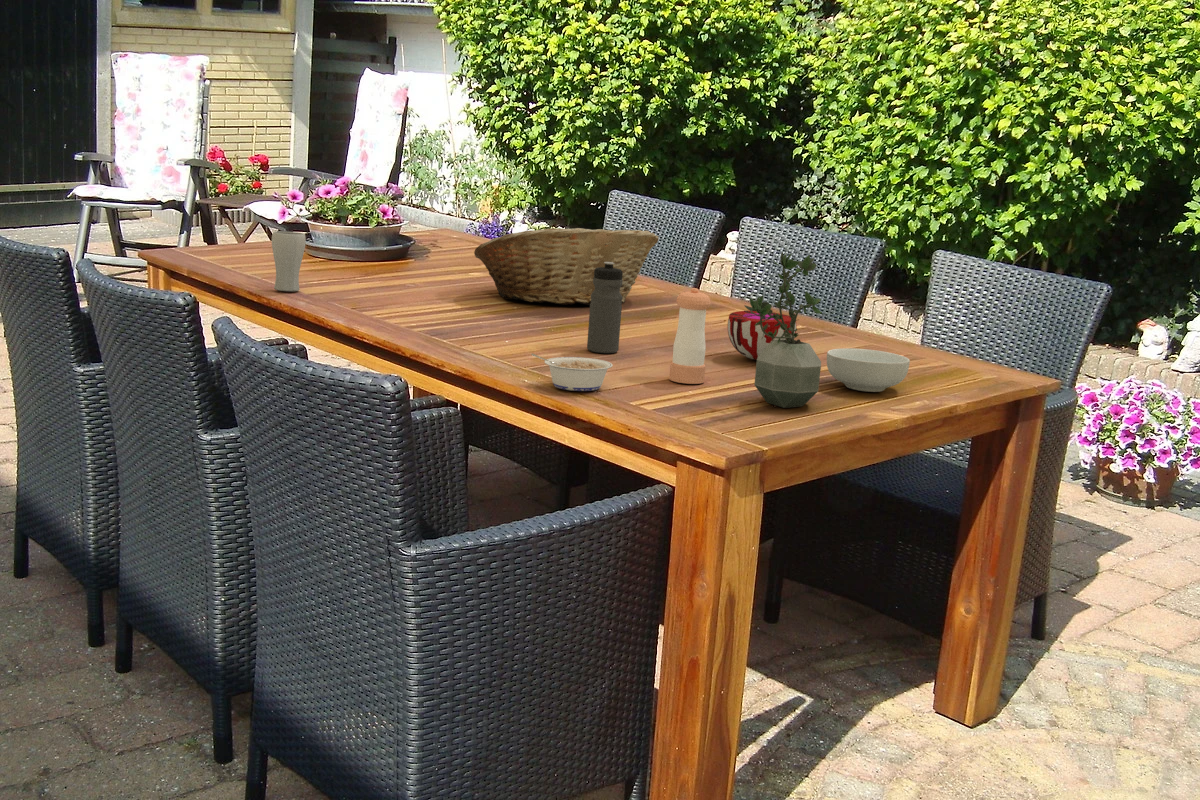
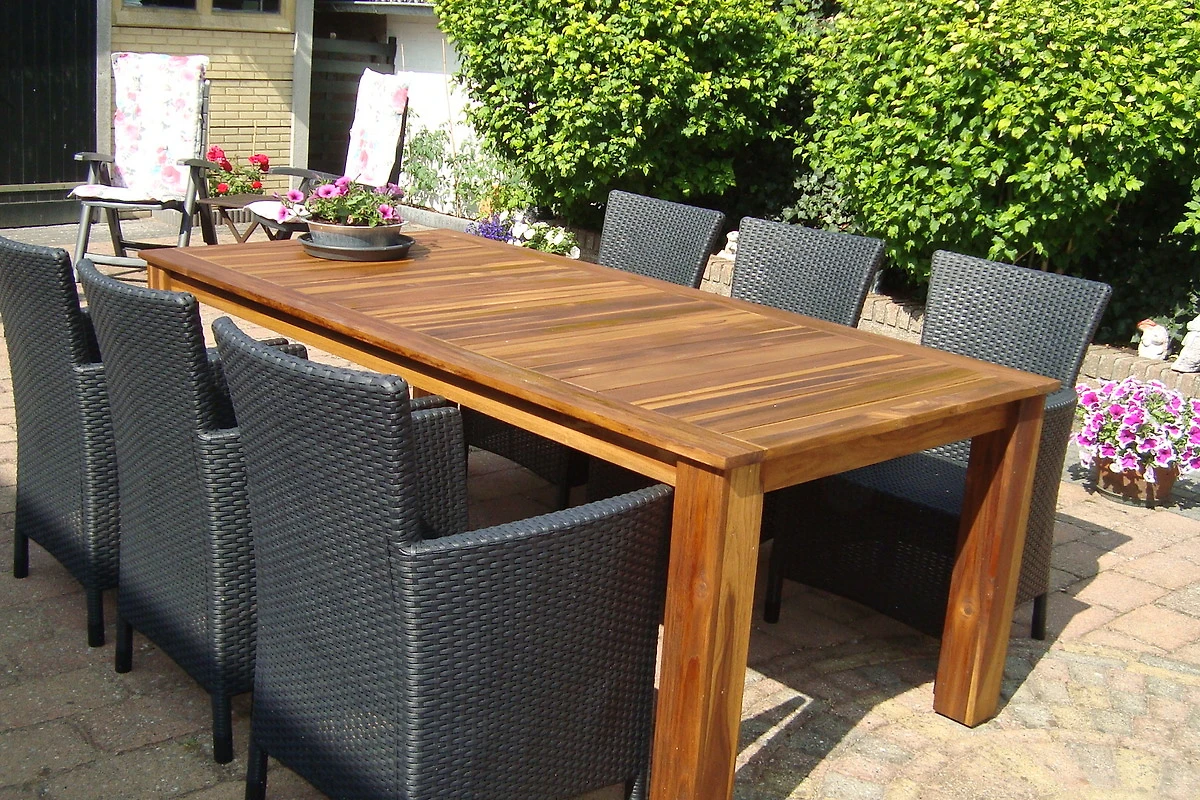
- decorative bowl (760, 337)
- potted plant (784, 328)
- water bottle (605, 306)
- drinking glass (288, 261)
- legume (575, 372)
- cereal bowl (866, 371)
- pepper shaker (690, 334)
- fruit basket (567, 260)
